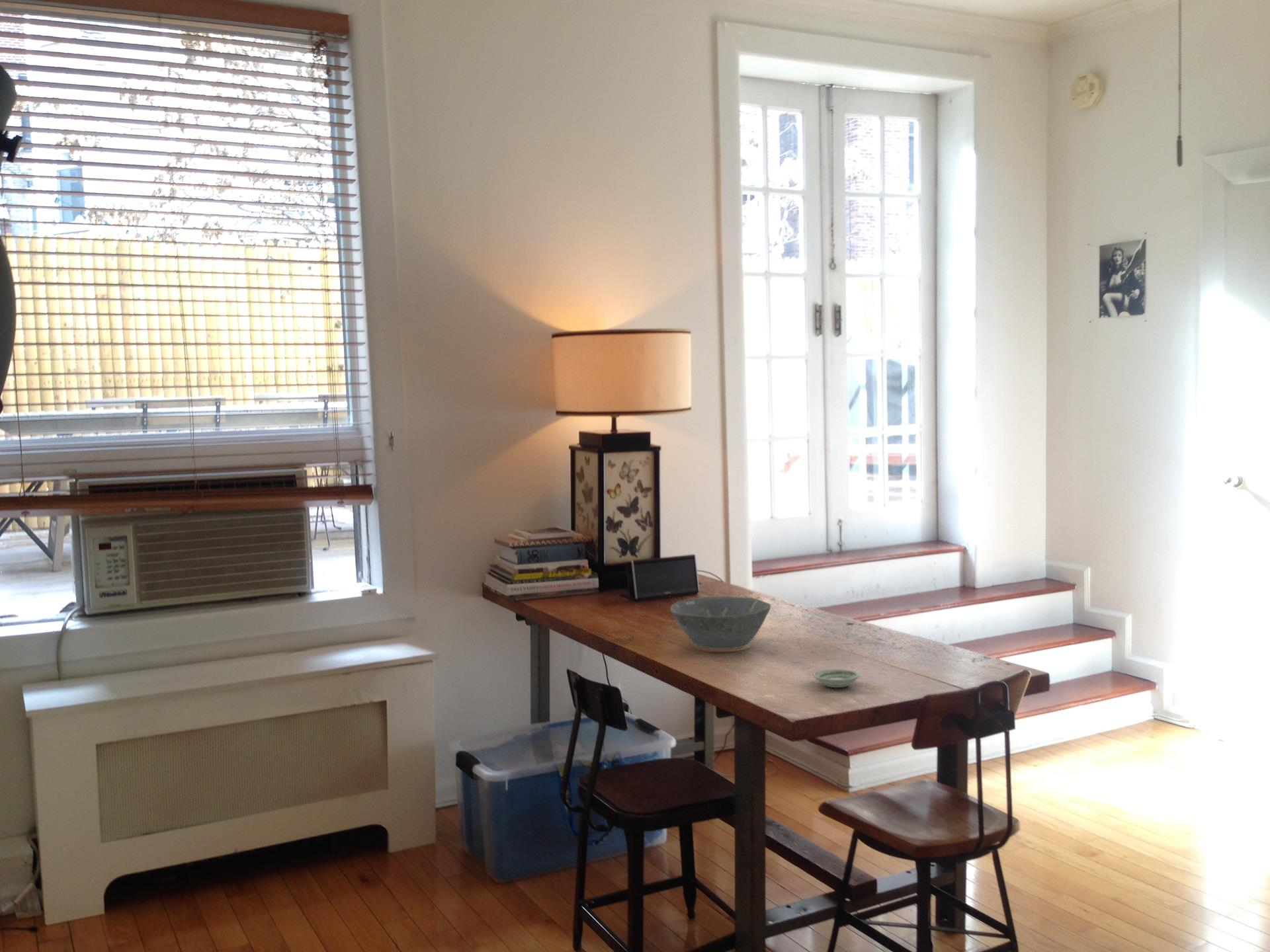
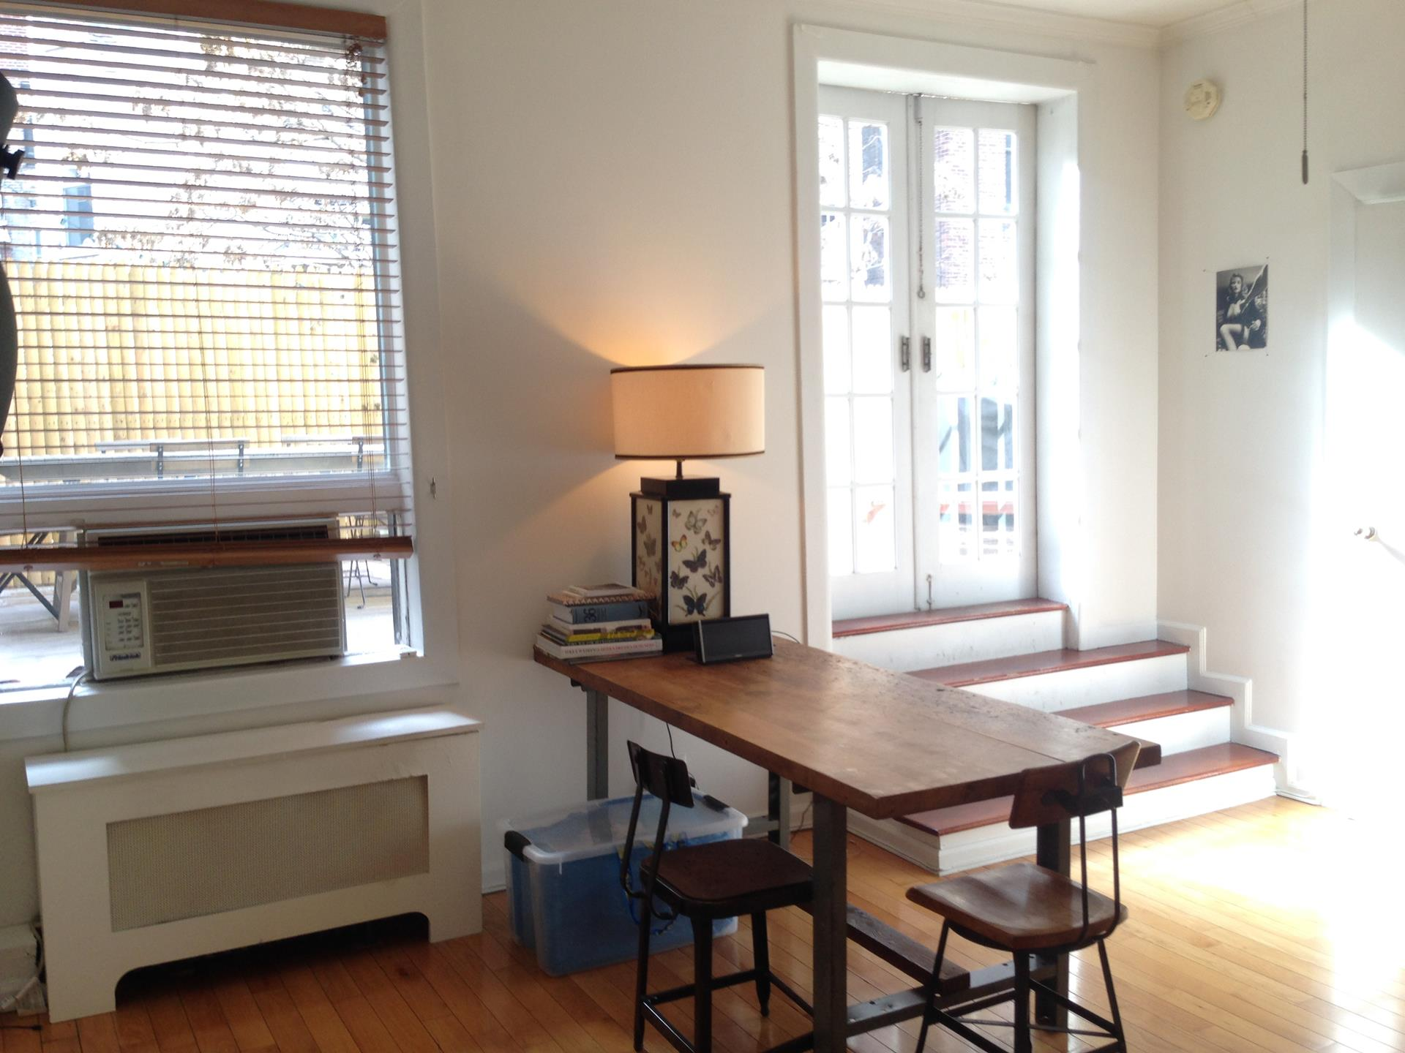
- saucer (836, 679)
- bowl (720, 625)
